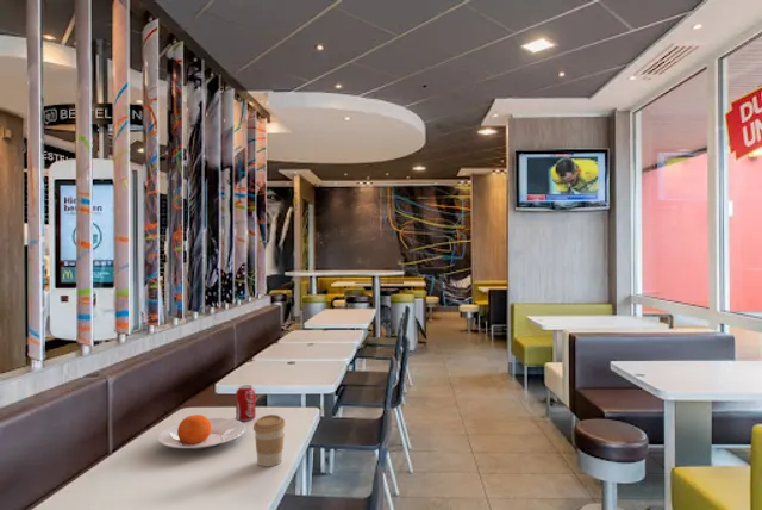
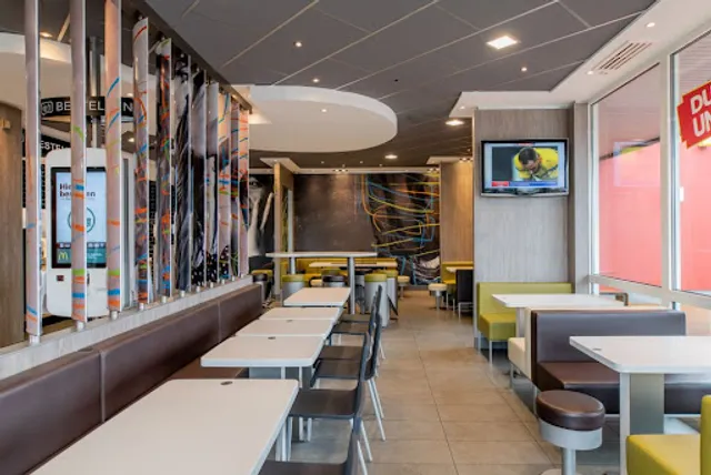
- beverage can (245, 402)
- plate (202, 428)
- coffee cup (269, 440)
